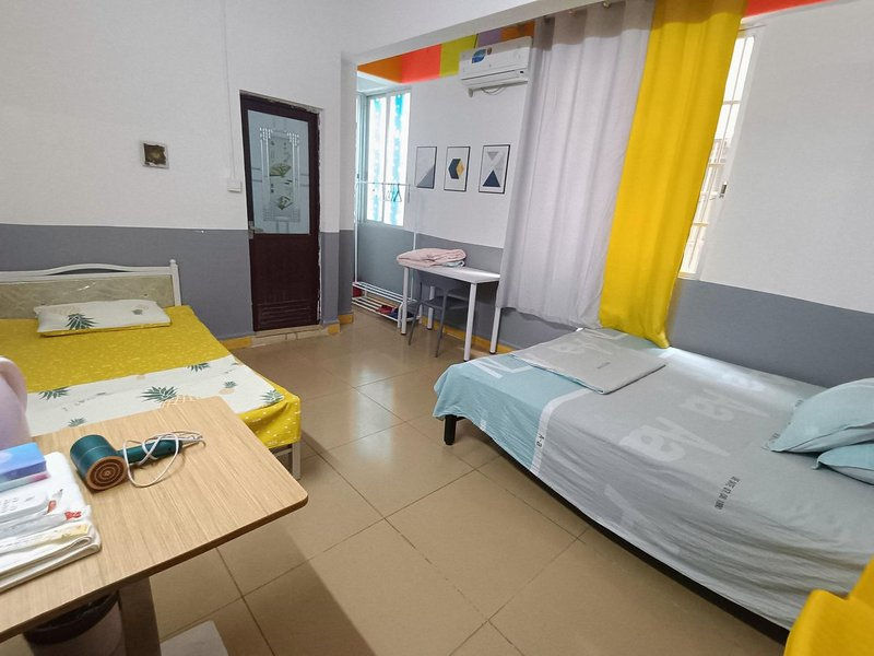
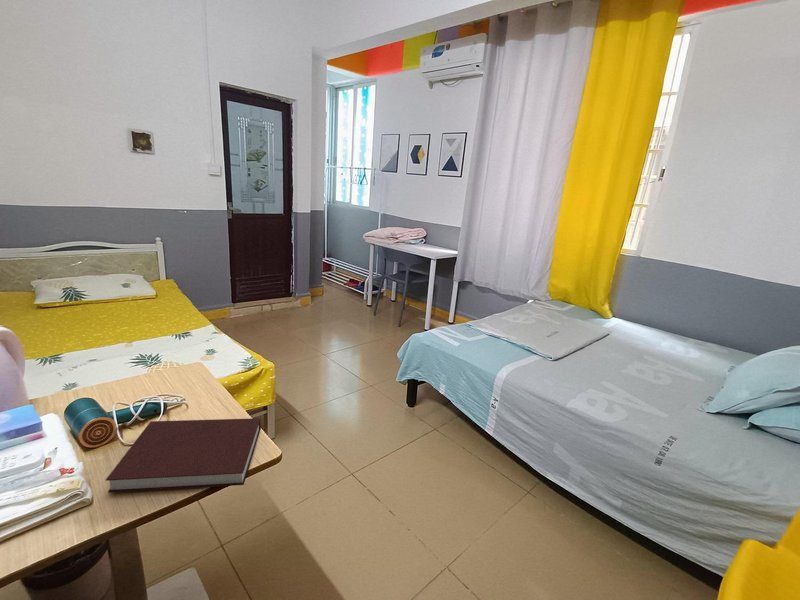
+ notebook (193, 450)
